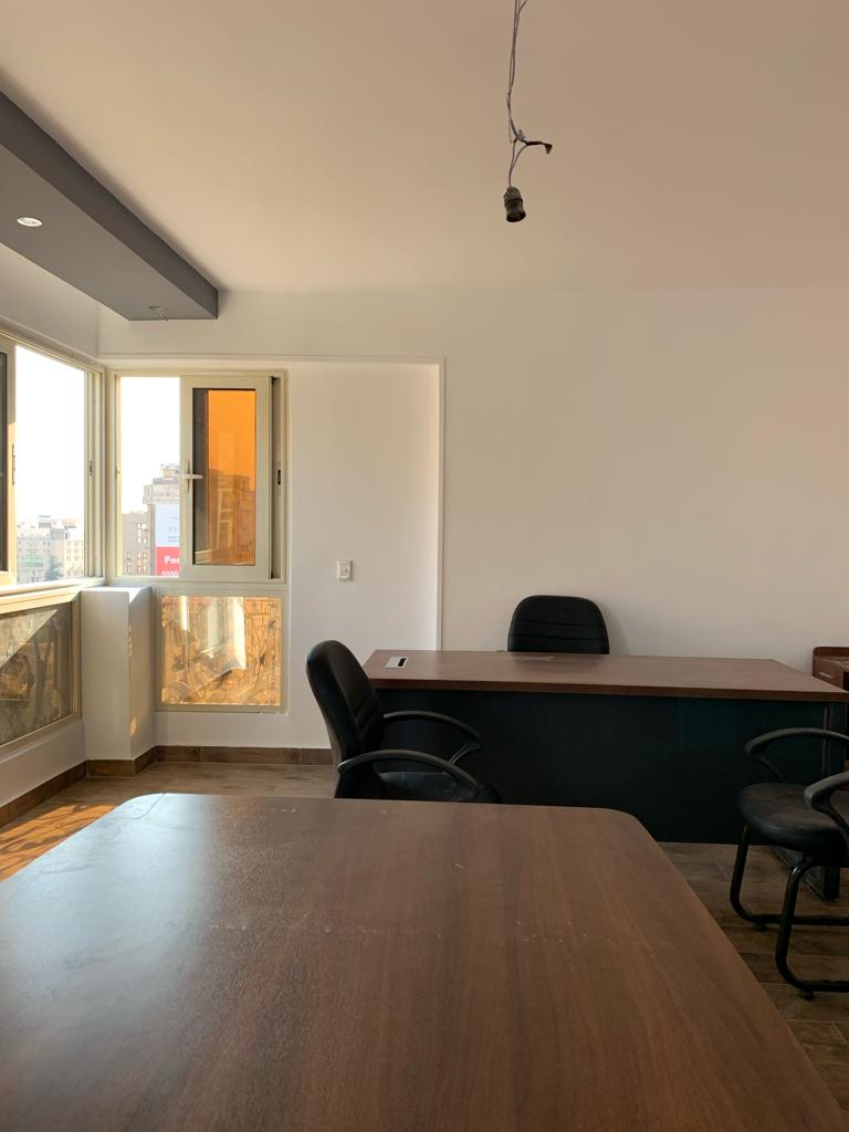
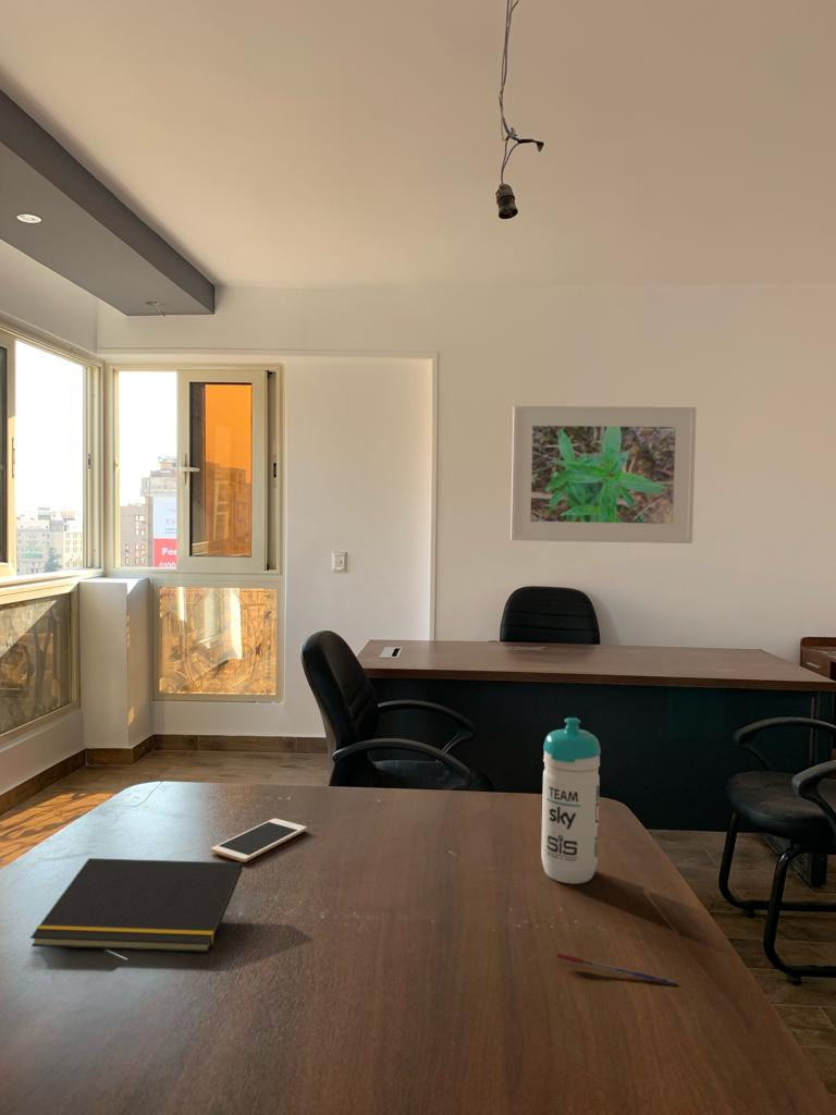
+ cell phone (260, 838)
+ pen (614, 968)
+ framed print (602, 474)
+ water bottle (570, 796)
+ notepad (144, 902)
